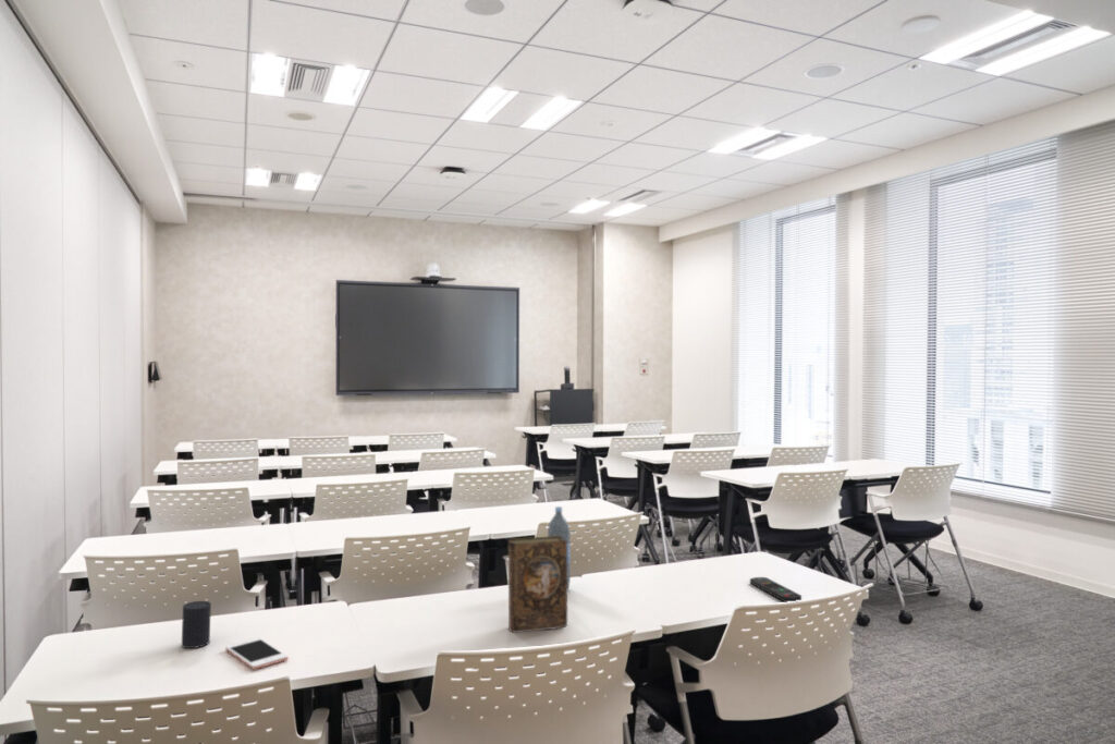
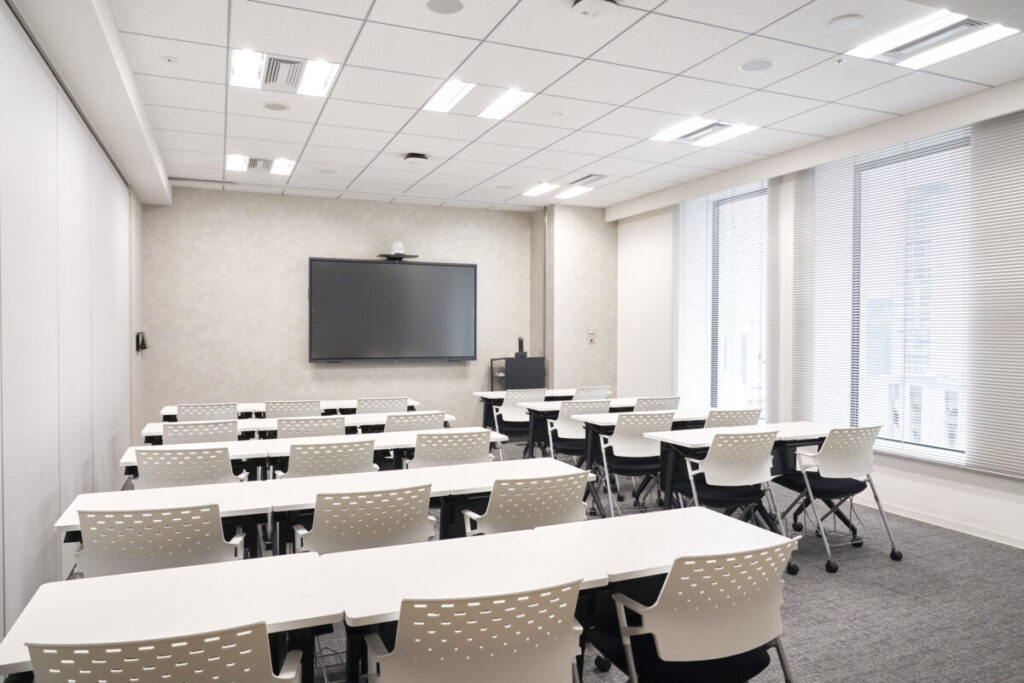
- water bottle (567, 549)
- cup (196, 623)
- book (537, 583)
- cell phone (256, 652)
- remote control (774, 588)
